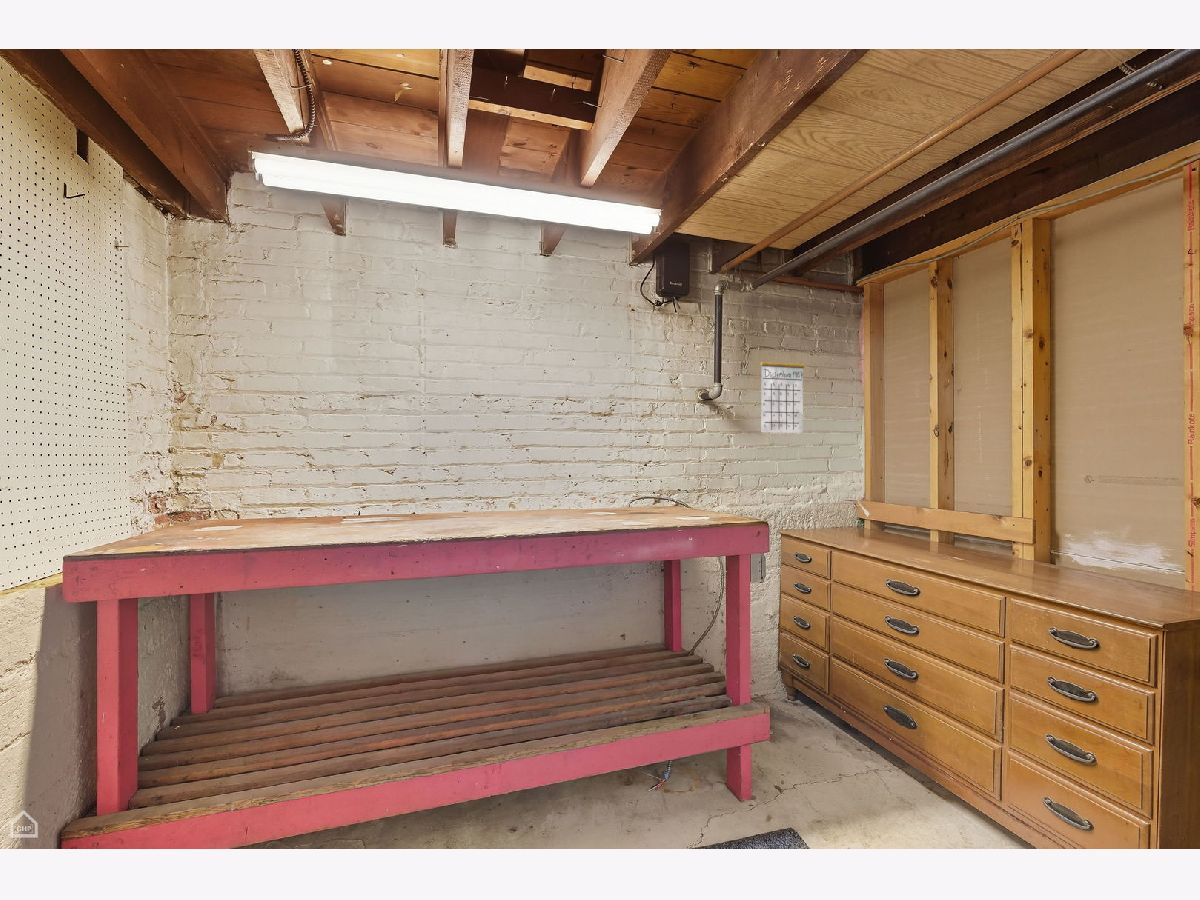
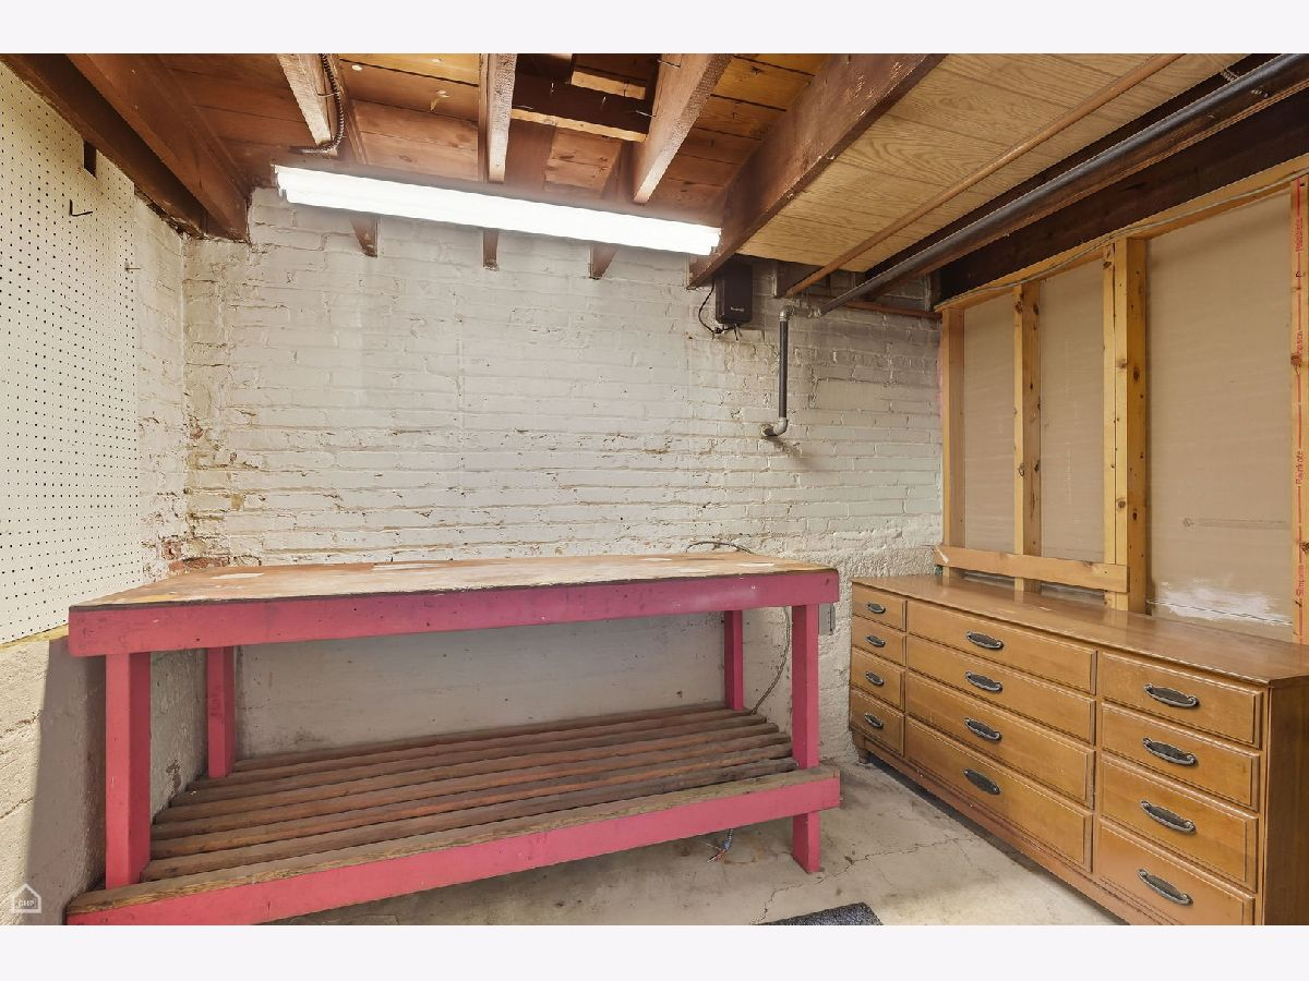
- calendar (782, 389)
